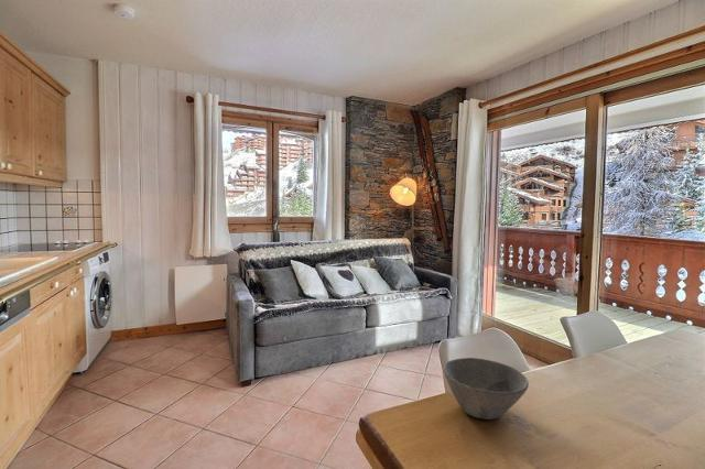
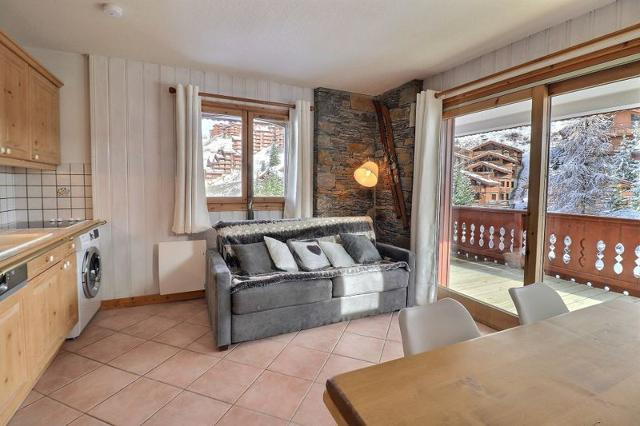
- bowl (484, 390)
